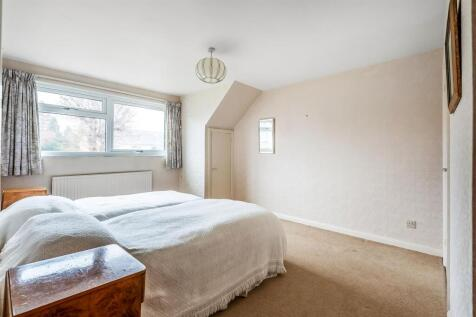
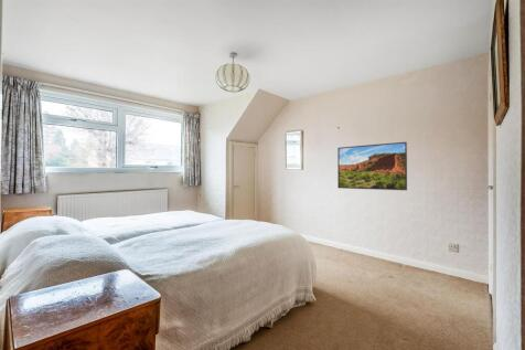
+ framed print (368, 167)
